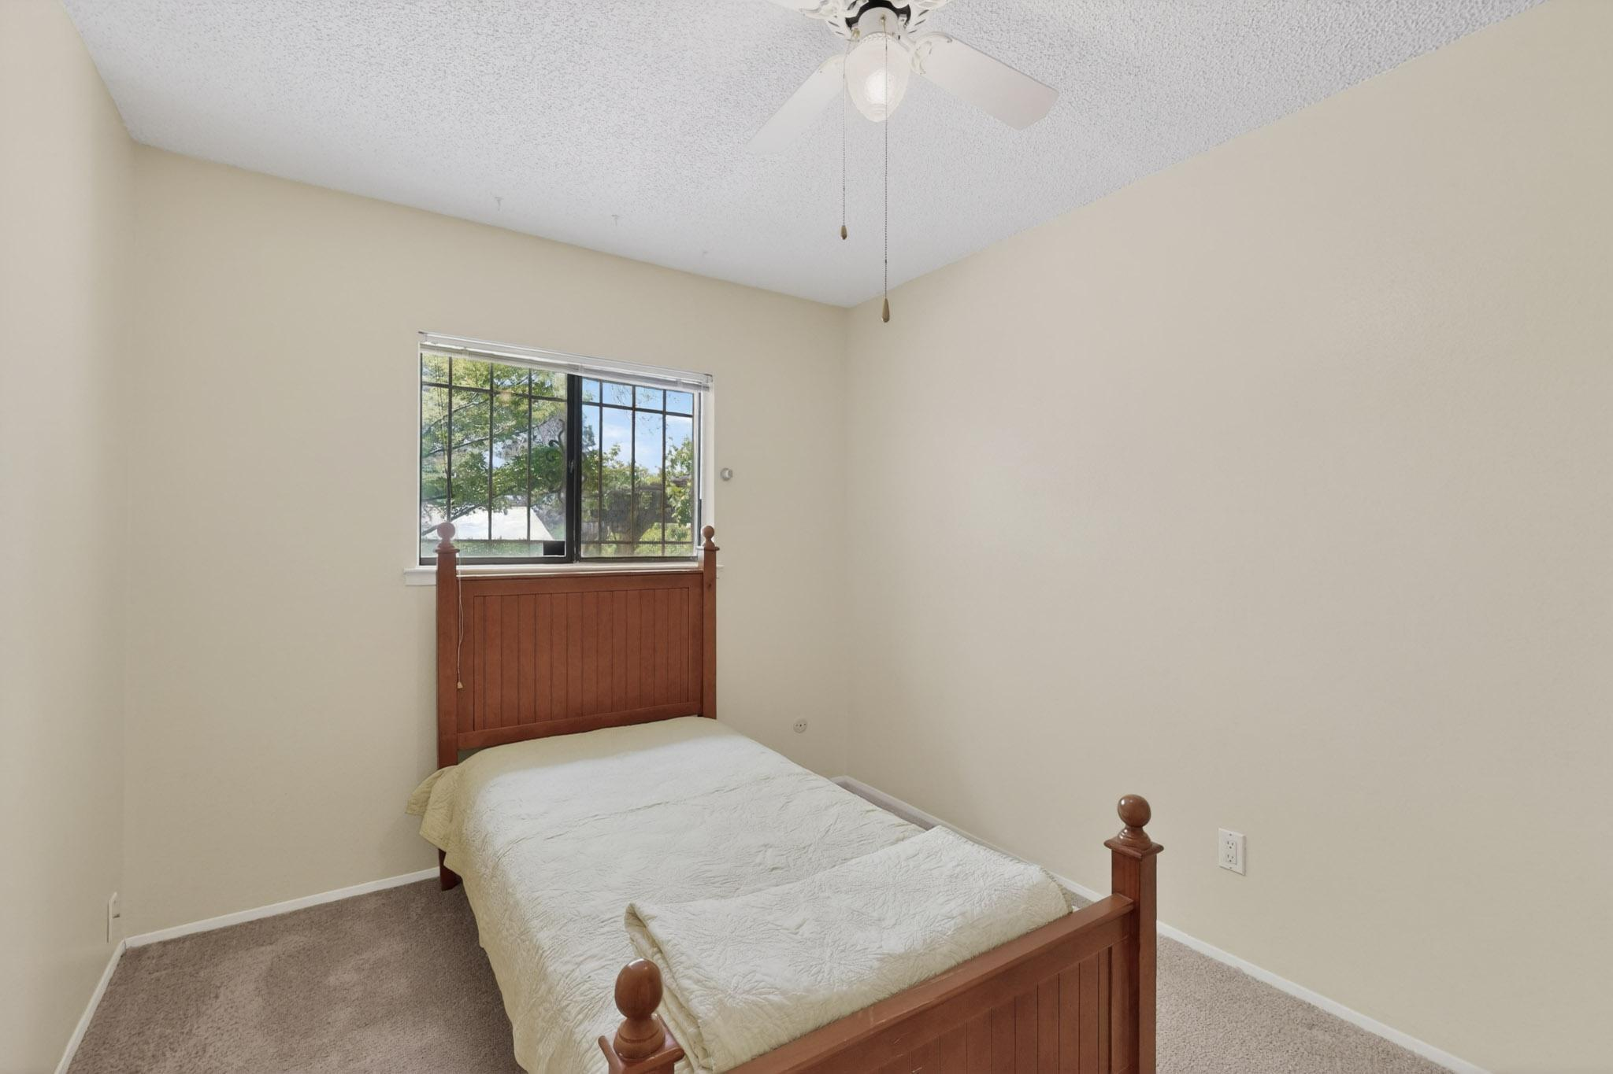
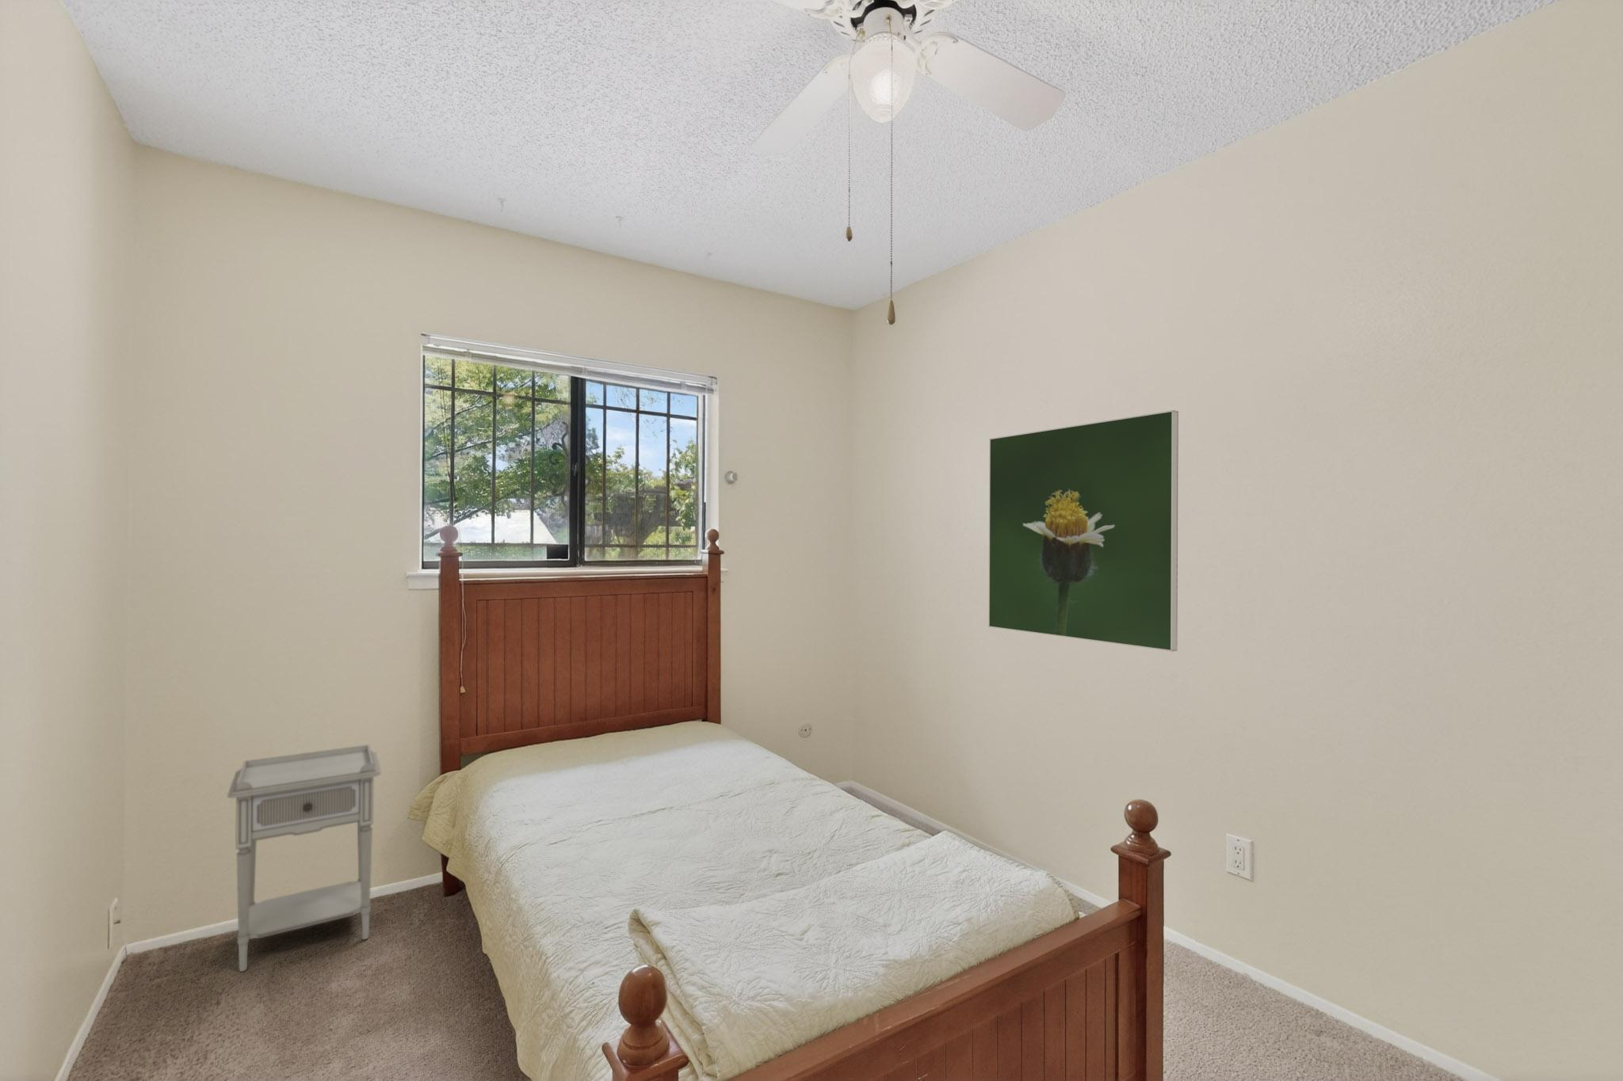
+ nightstand (303, 834)
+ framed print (1072, 531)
